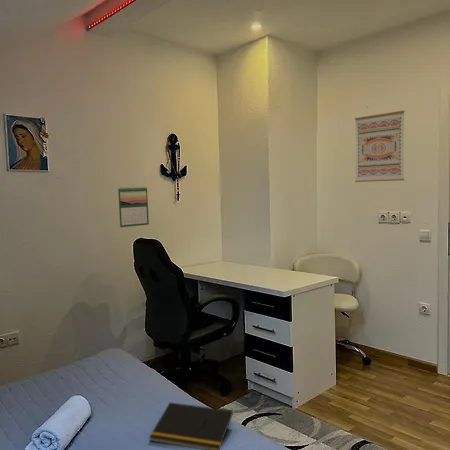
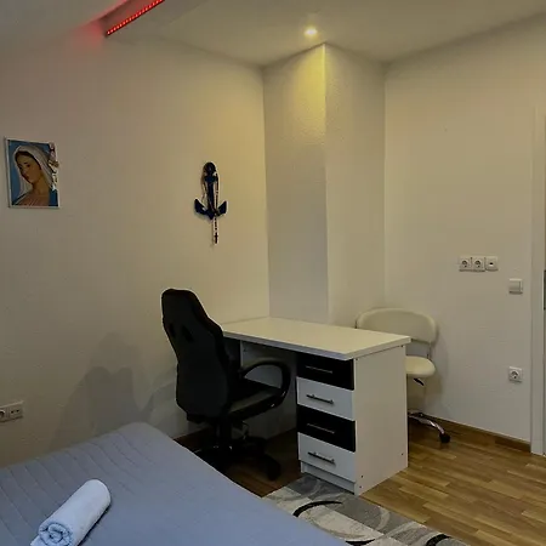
- calendar (133, 206)
- notepad (192, 425)
- wall art (378, 148)
